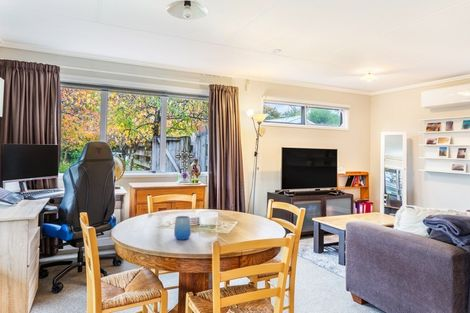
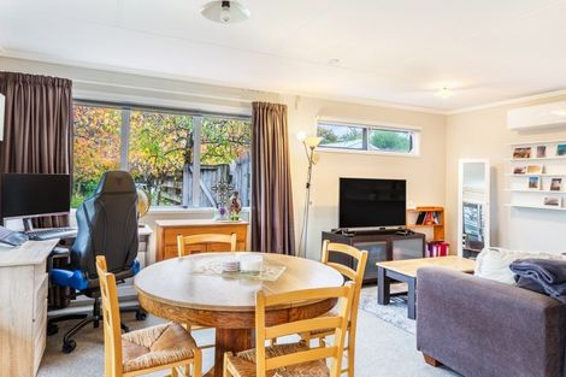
- cup (182, 227)
